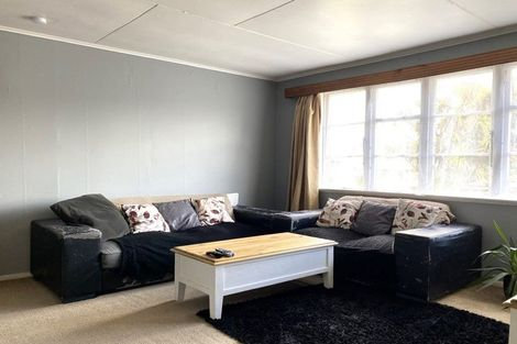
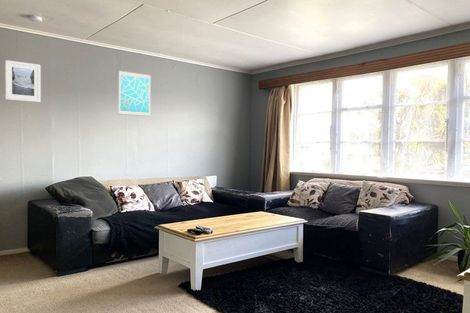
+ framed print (23, 81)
+ wall art (135, 94)
